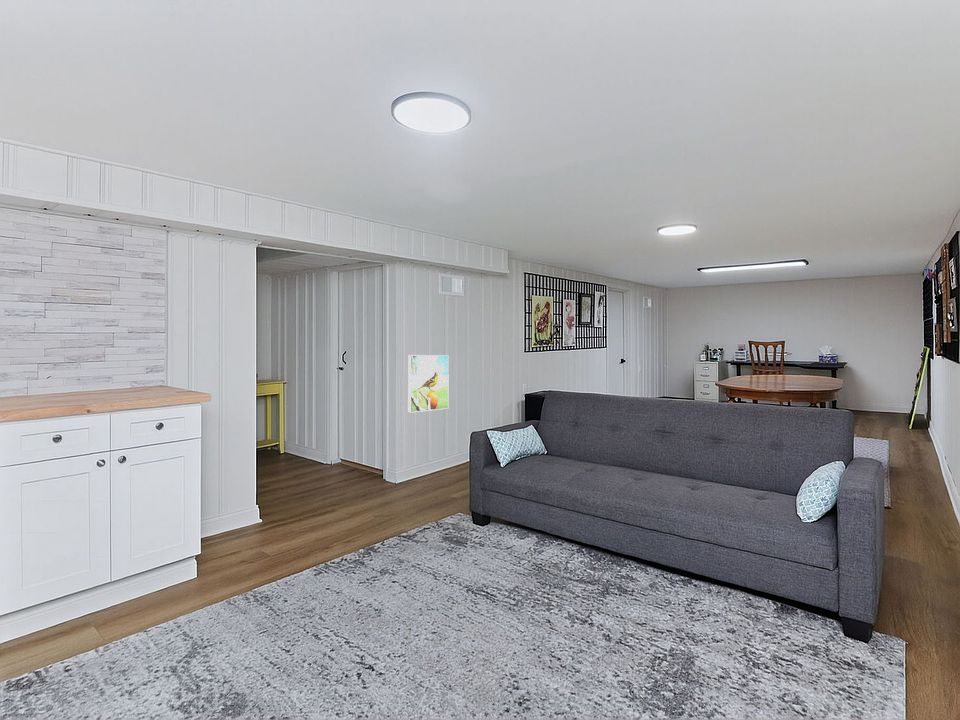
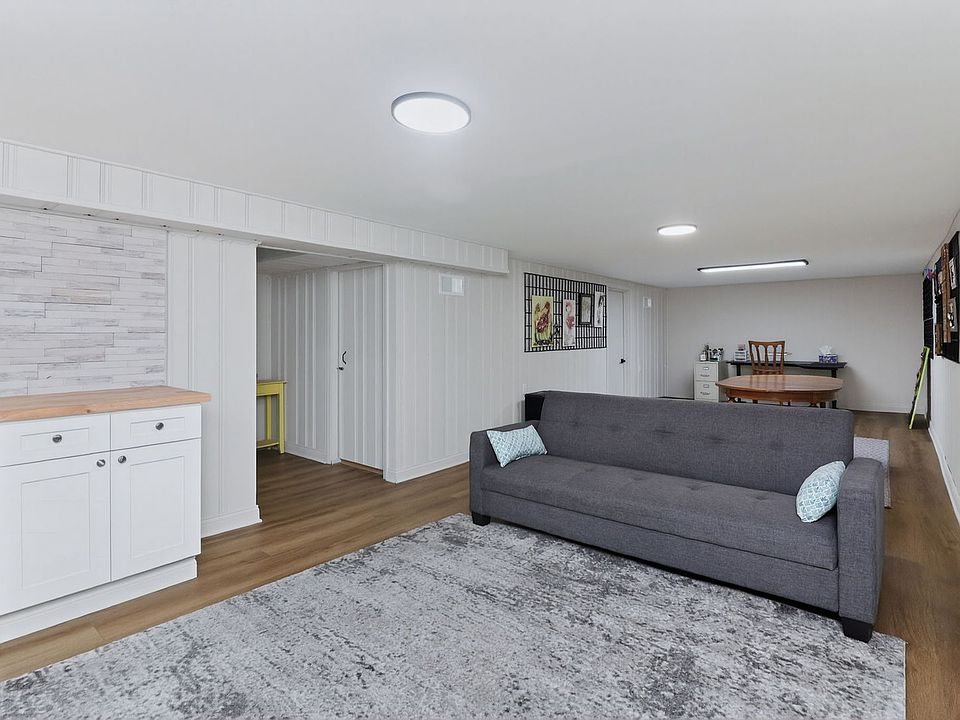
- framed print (428, 382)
